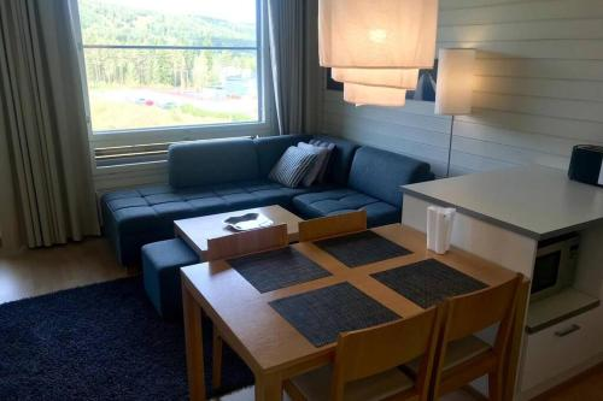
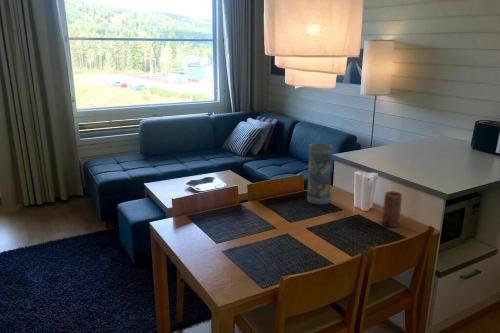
+ vase (319, 173)
+ candle (391, 208)
